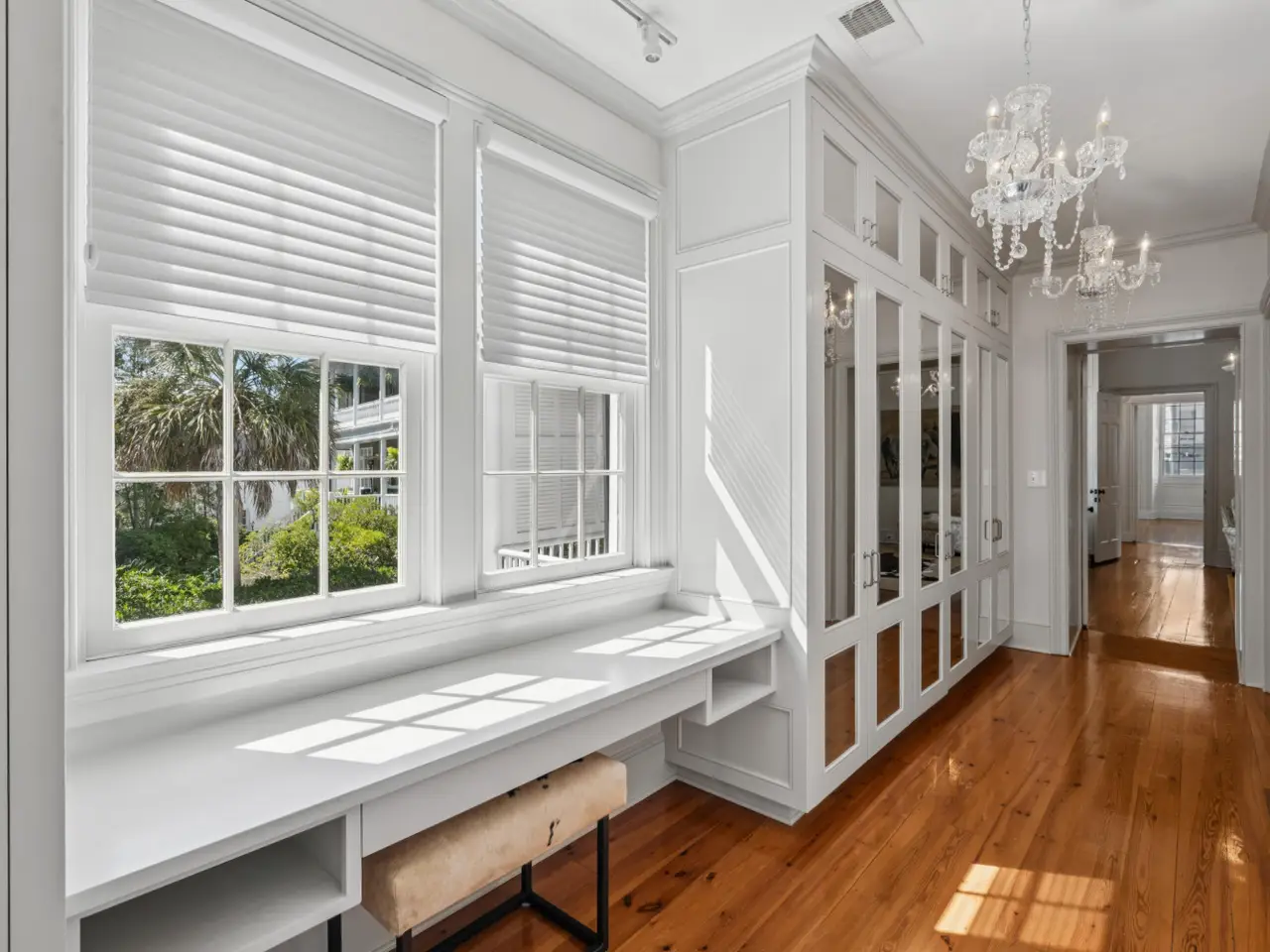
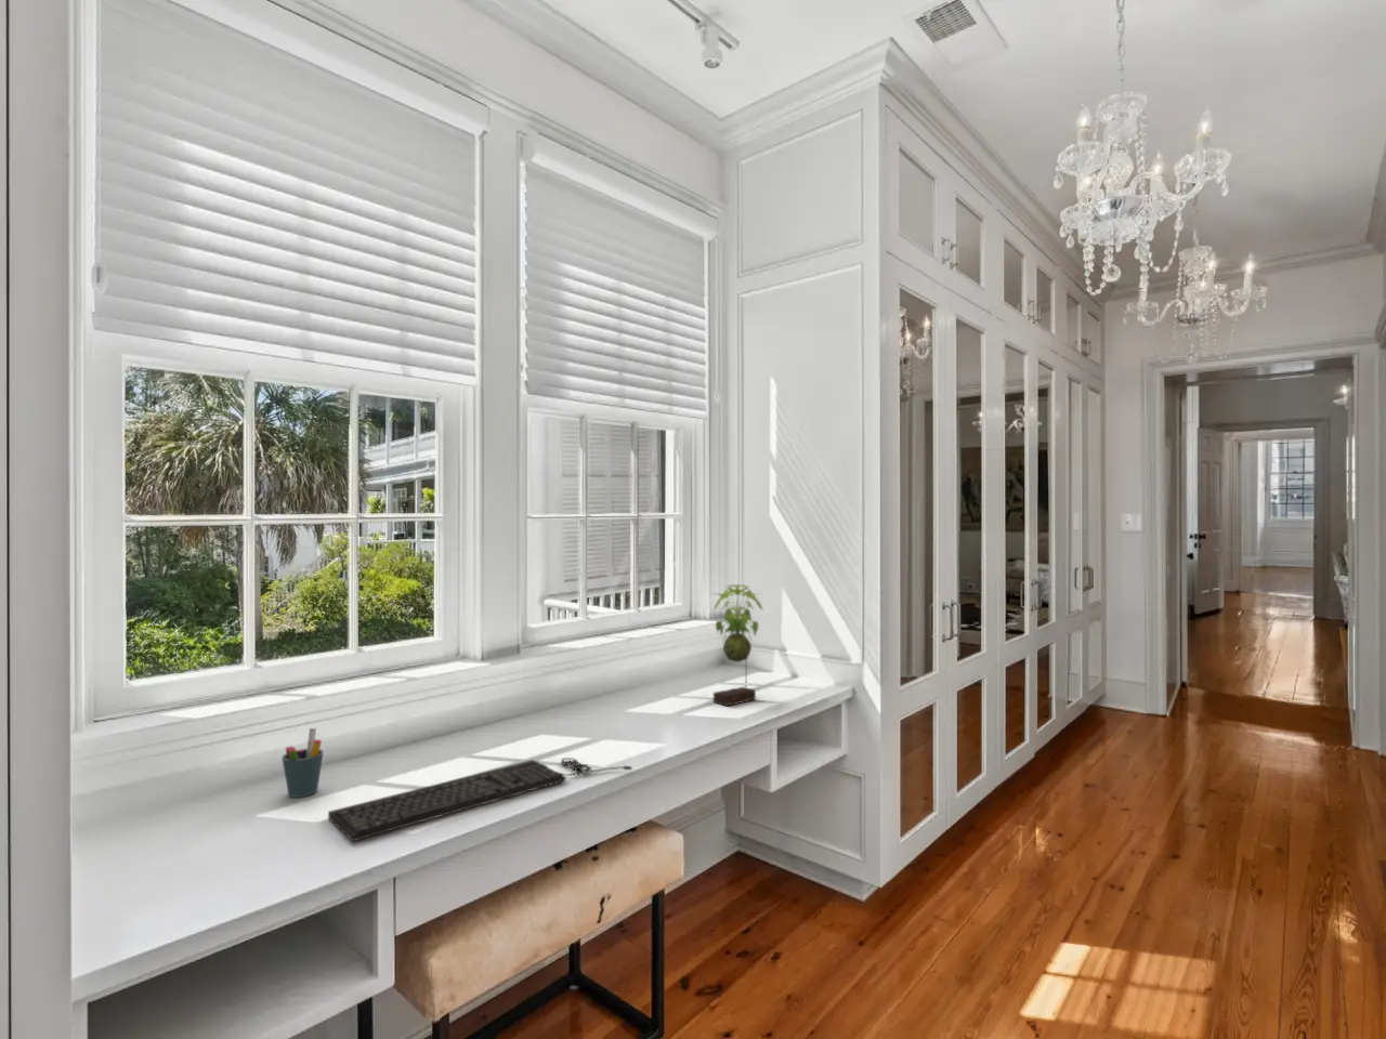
+ pen holder (303, 763)
+ keyboard (492, 788)
+ plant (738, 637)
